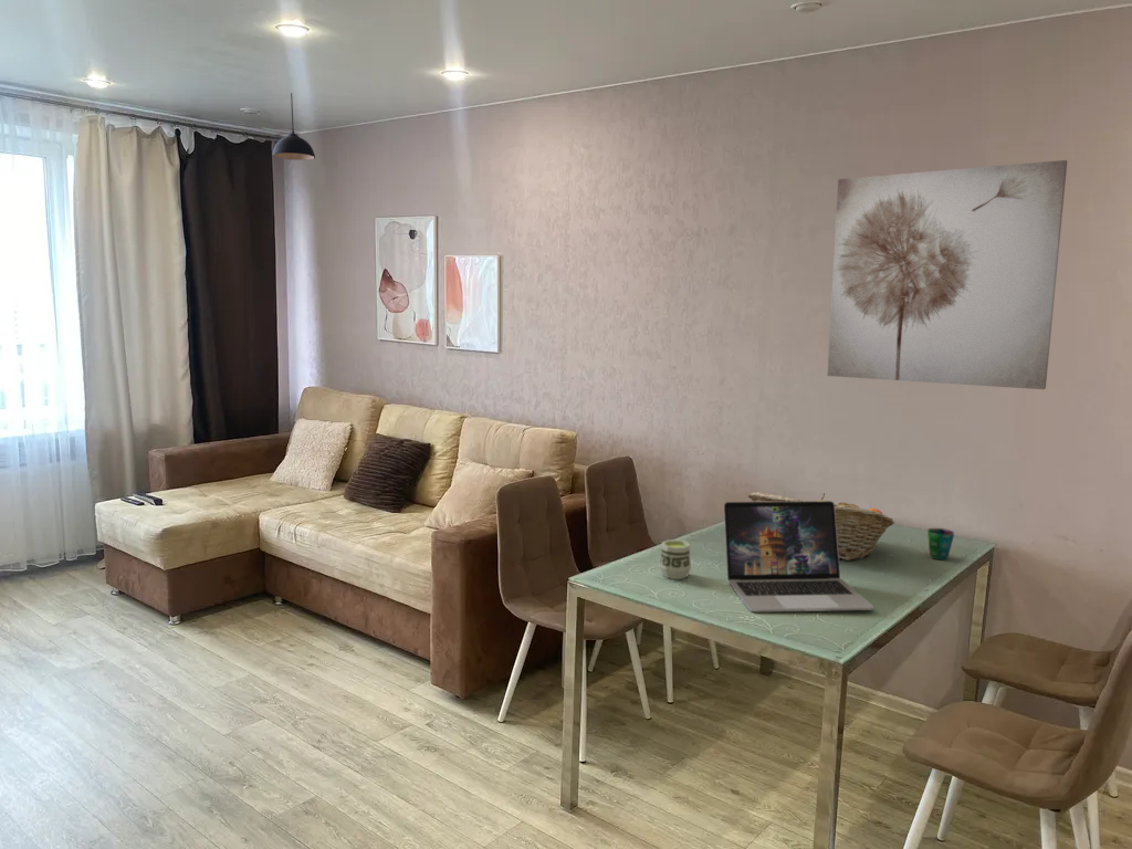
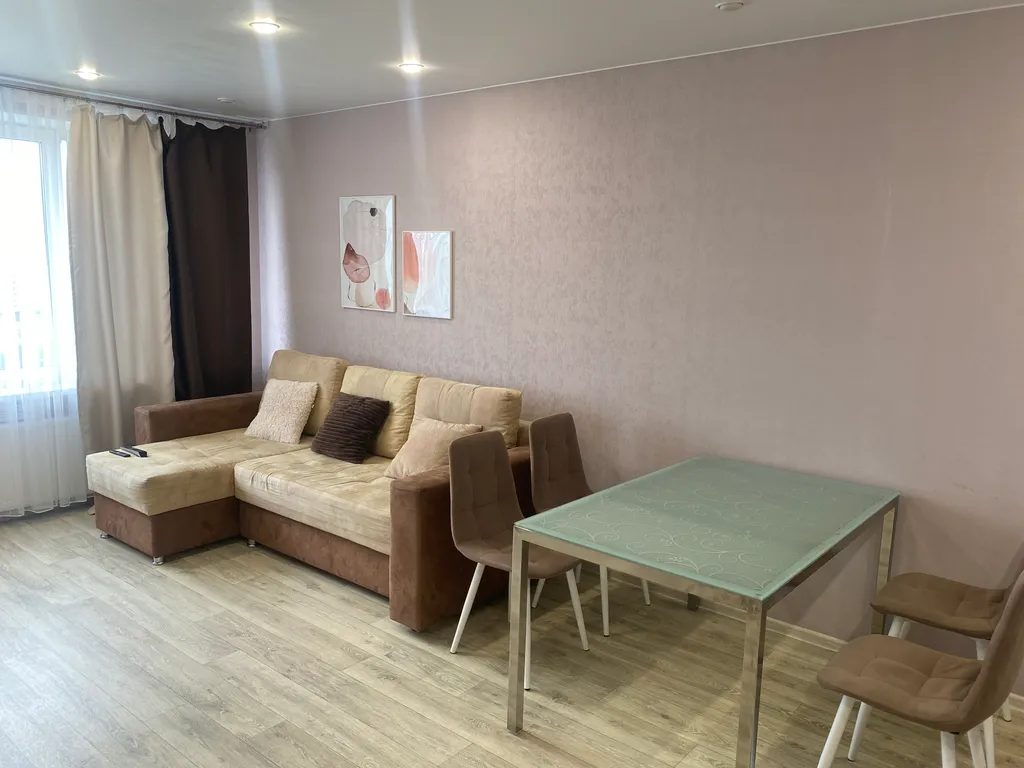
- cup (941, 543)
- laptop (795, 553)
- fruit basket (836, 518)
- cup (674, 559)
- wall art (935, 277)
- pendant light (292, 125)
